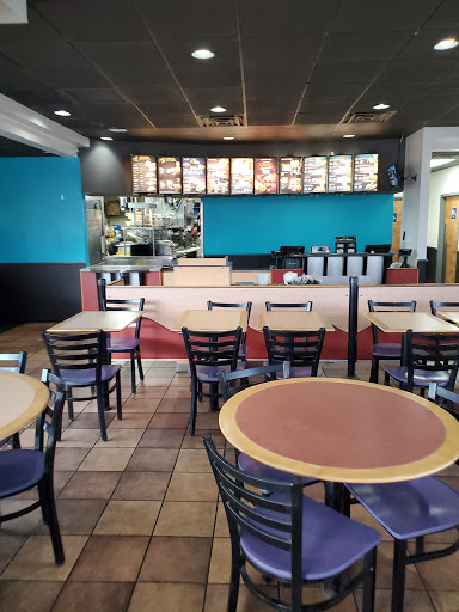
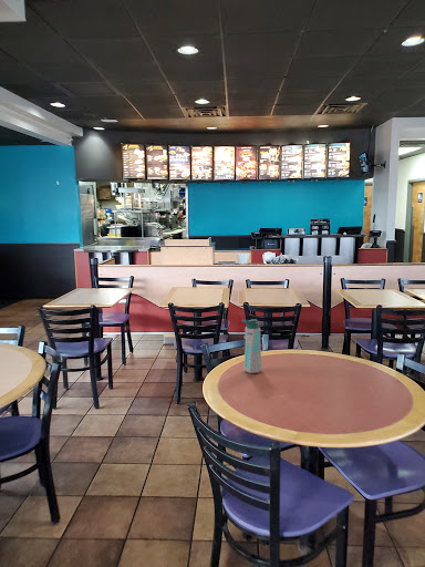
+ water bottle (251, 346)
